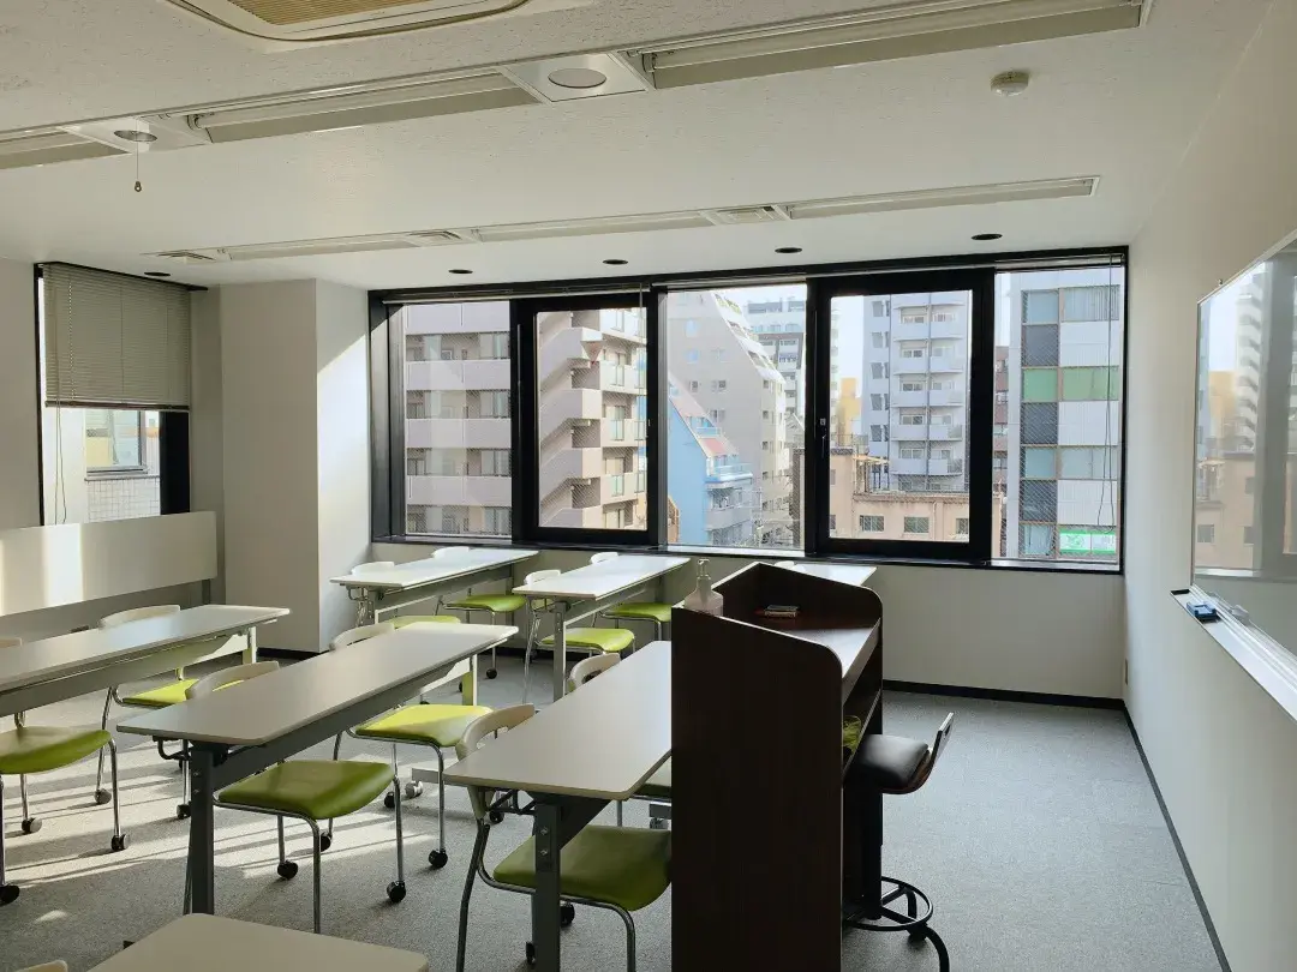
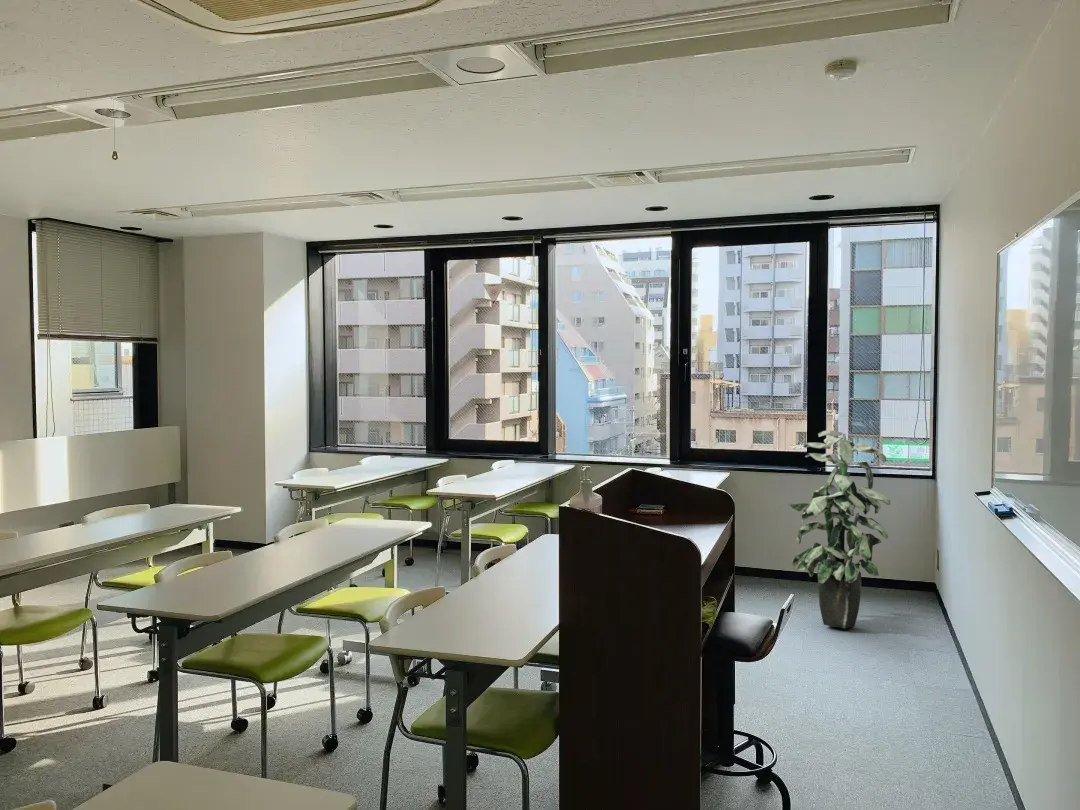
+ indoor plant (836, 527)
